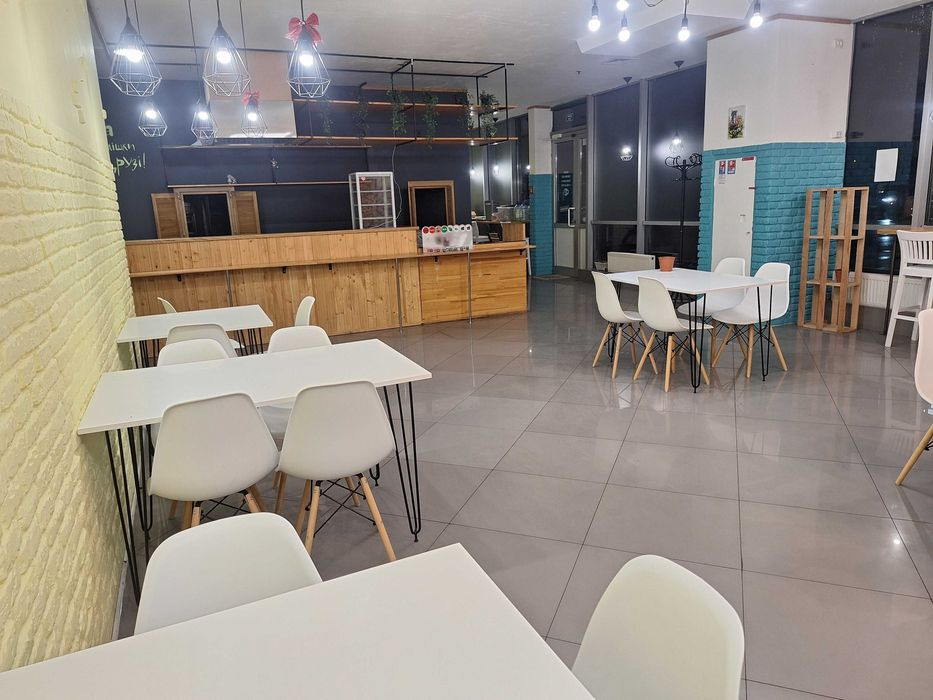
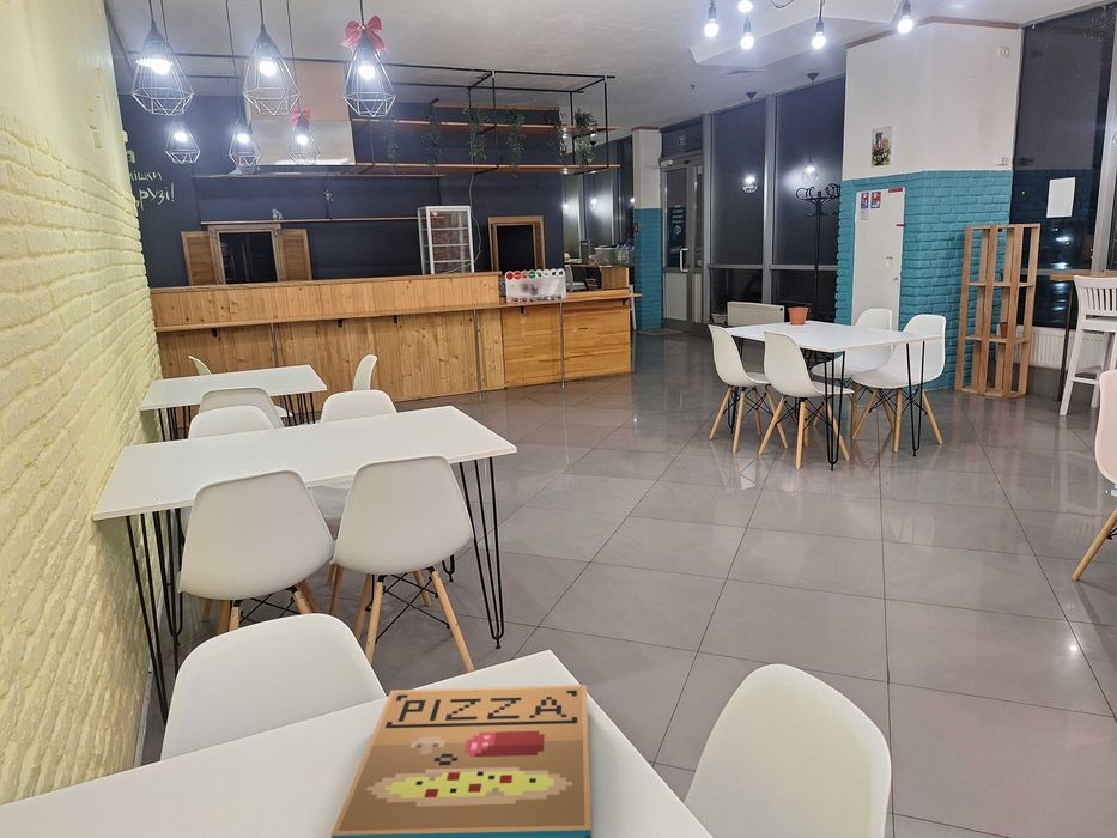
+ pizza box (476, 761)
